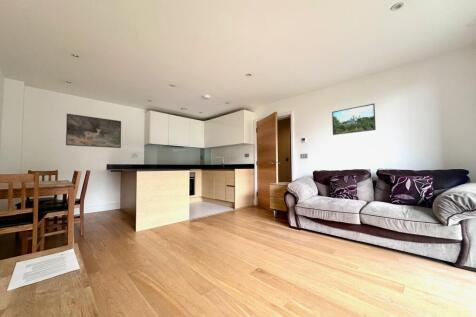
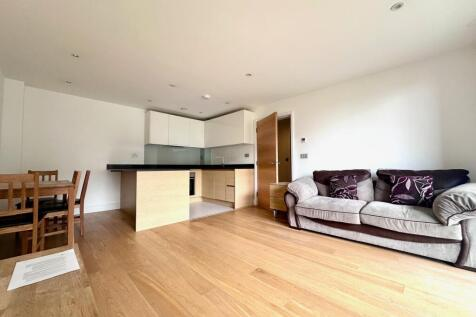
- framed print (95, 132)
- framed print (352, 120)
